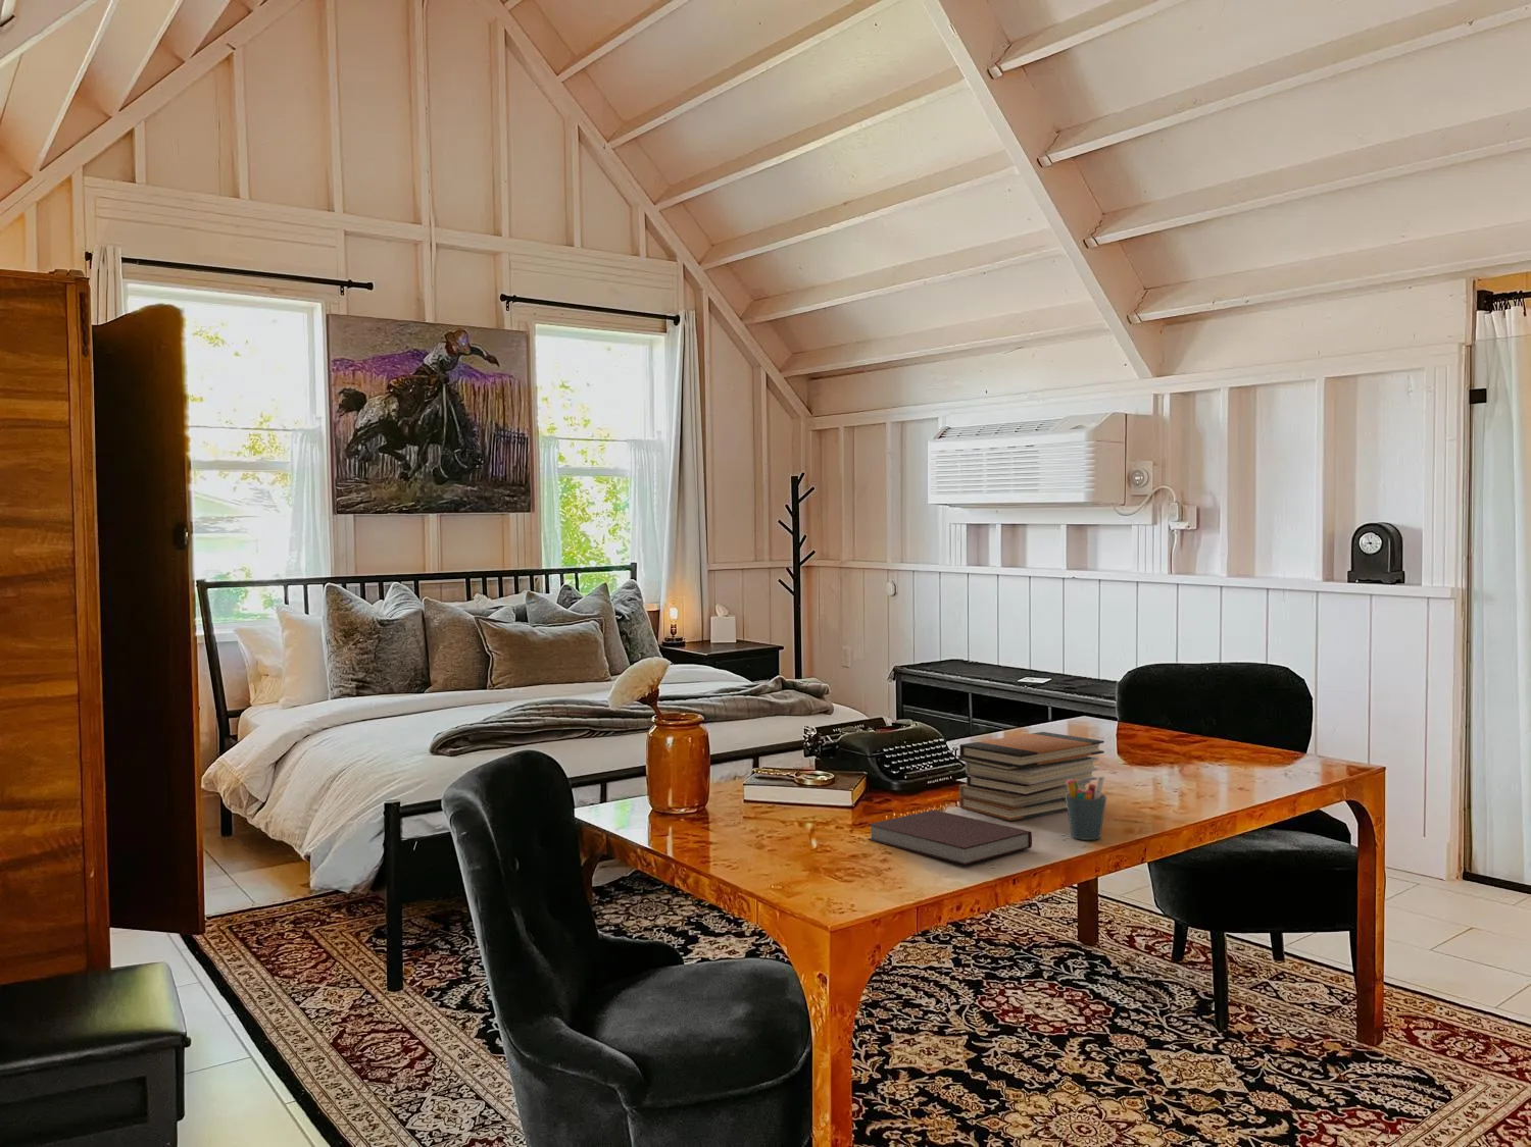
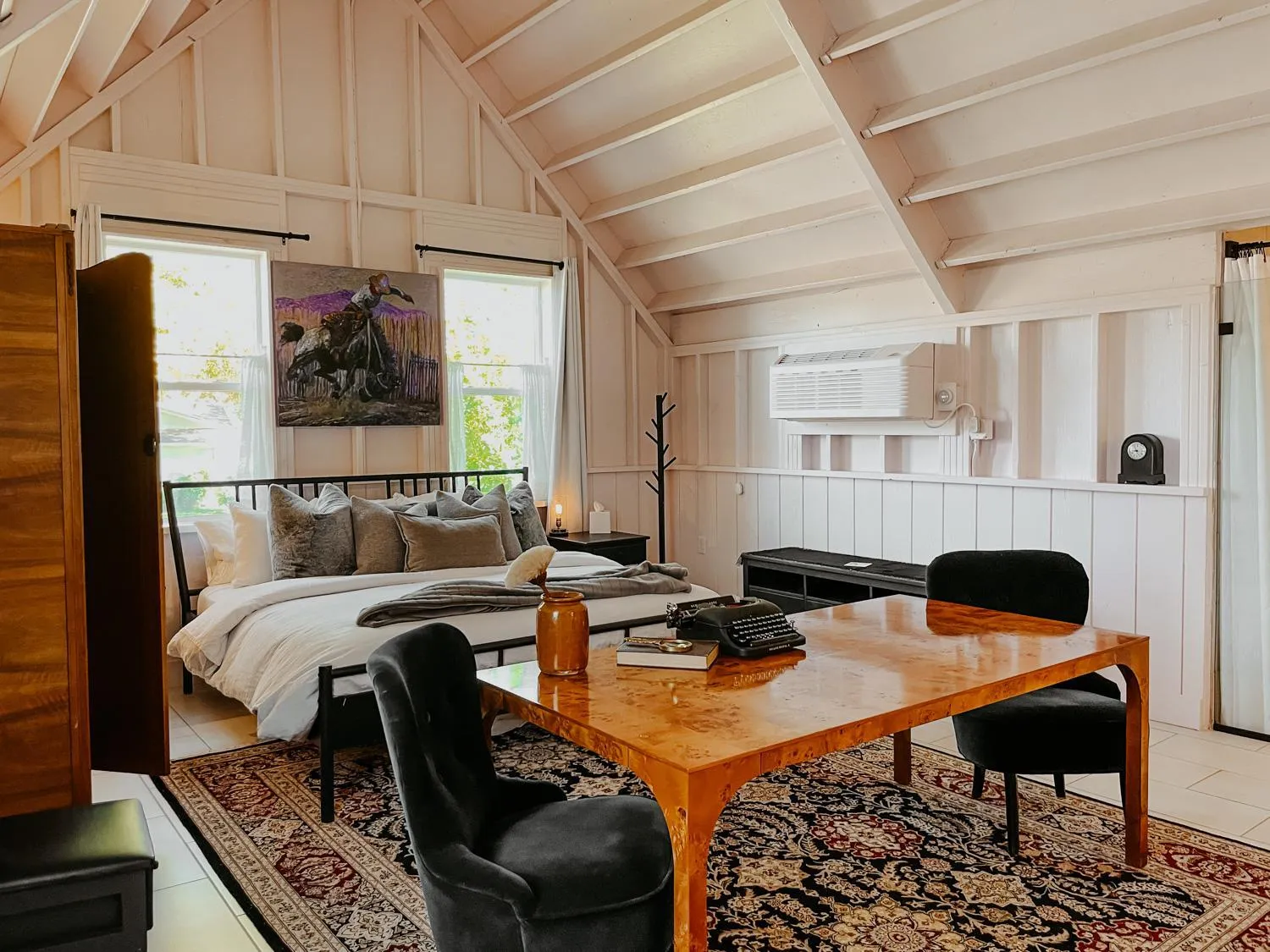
- book stack (1031, 774)
- notebook (949, 835)
- pen holder (1085, 805)
